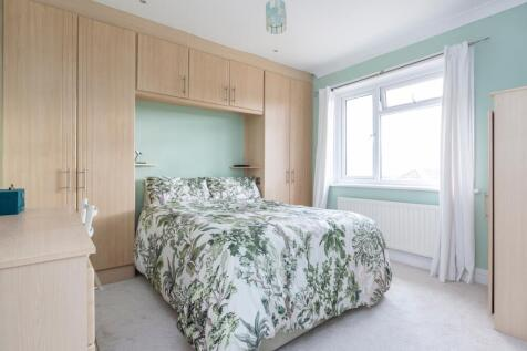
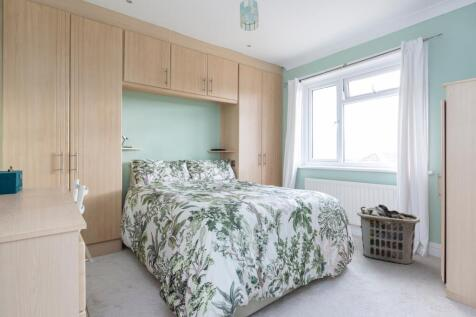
+ clothes hamper (386, 231)
